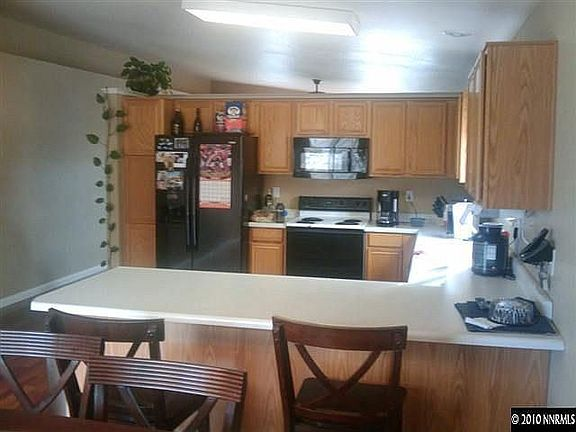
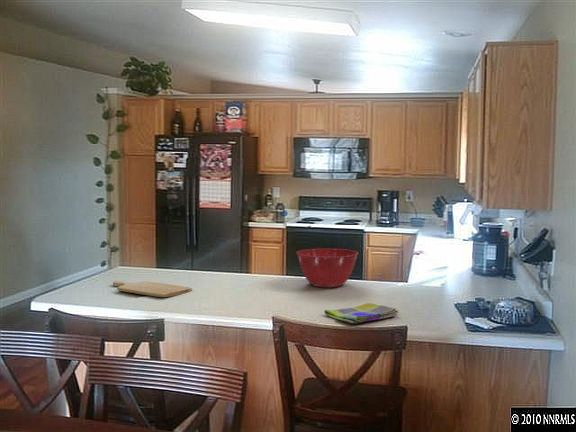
+ chopping board (145, 287)
+ dish towel (361, 312)
+ mixing bowl (326, 268)
